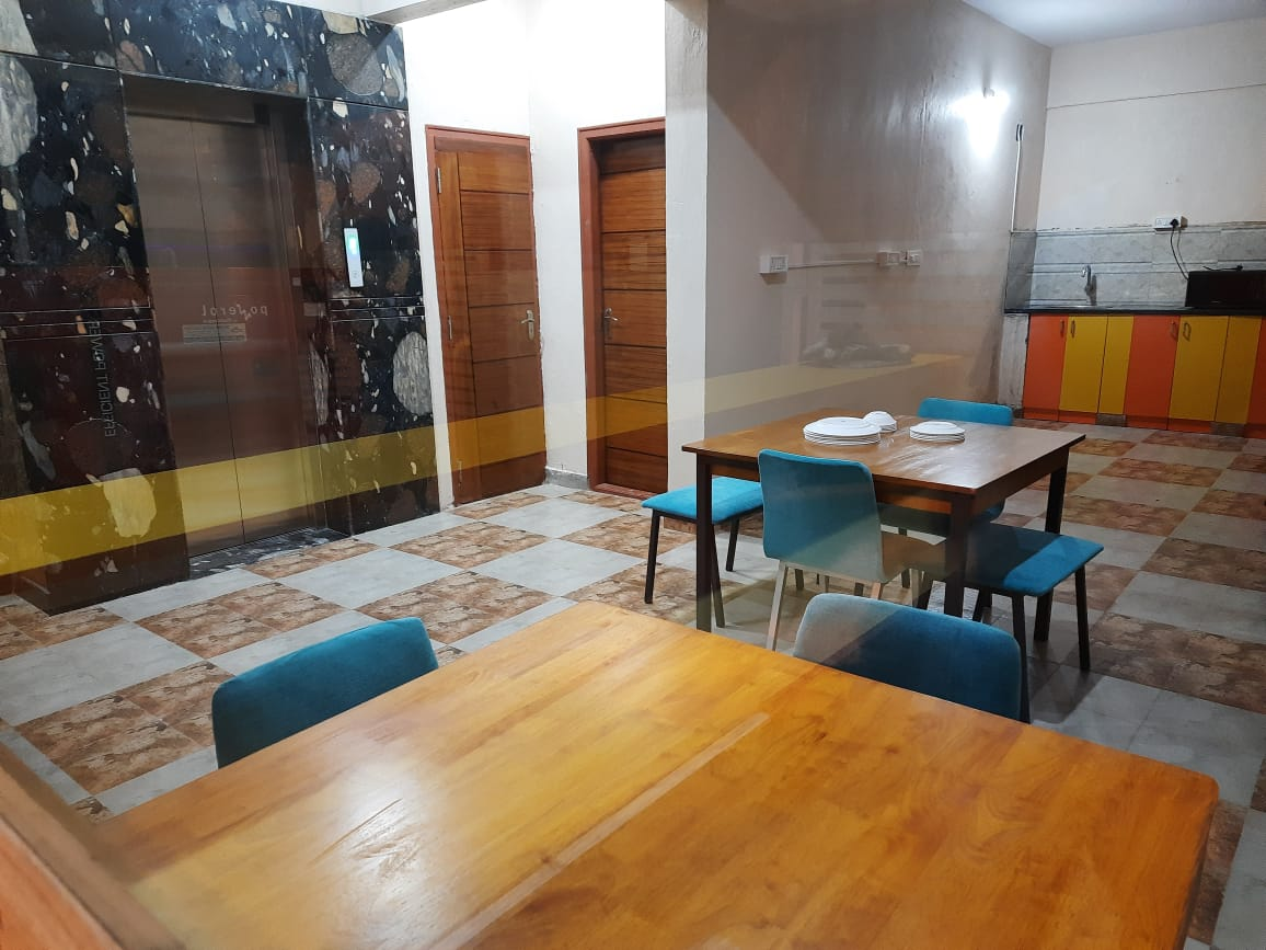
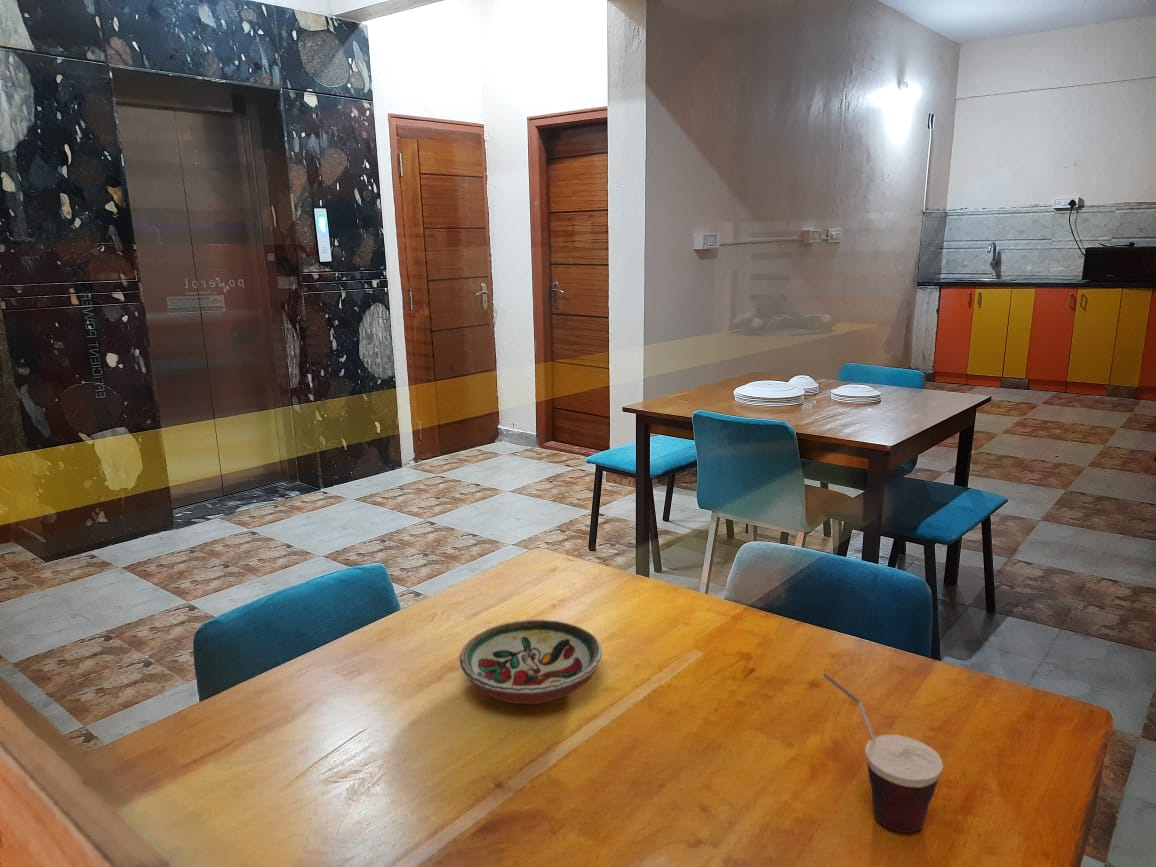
+ cup (875, 751)
+ decorative bowl (531, 667)
